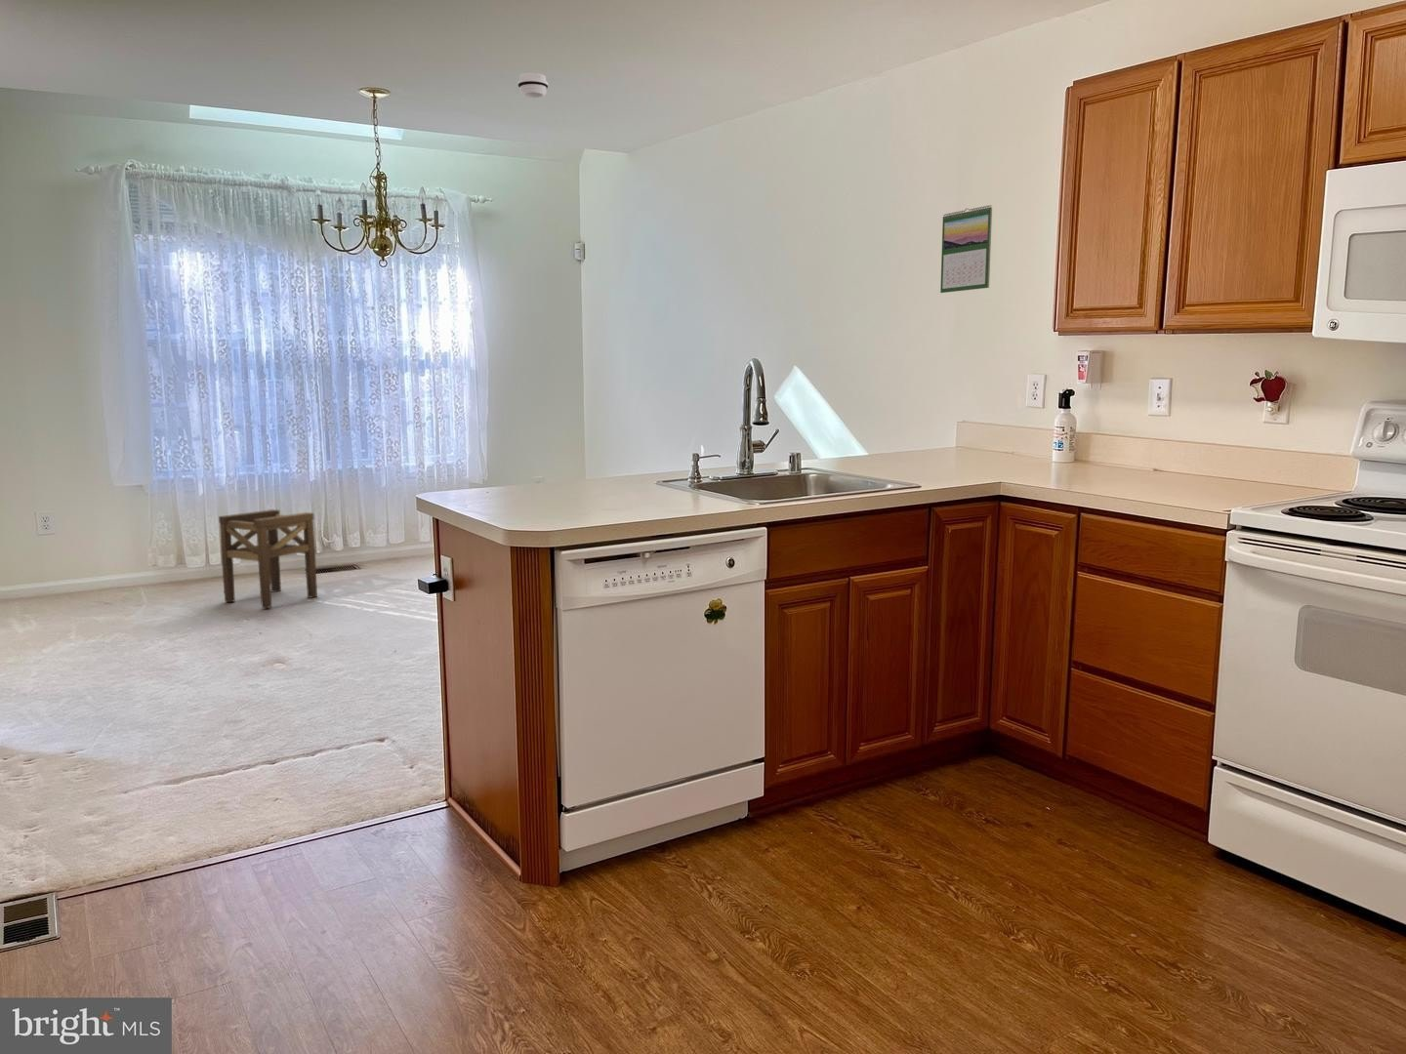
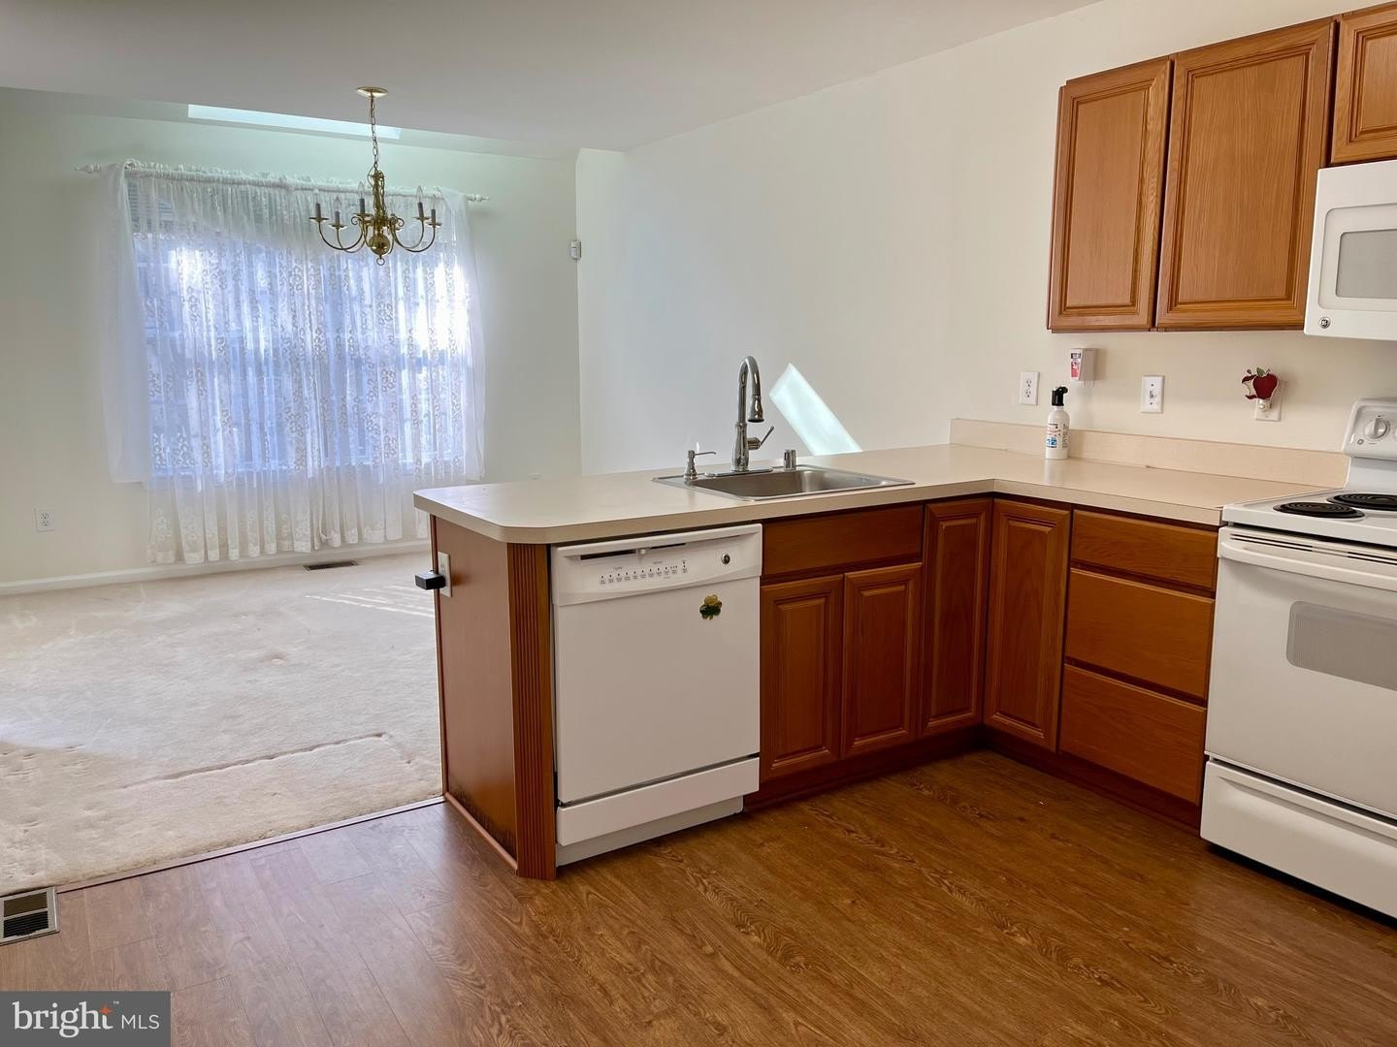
- calendar (964, 249)
- smoke detector (533, 85)
- stool (269, 556)
